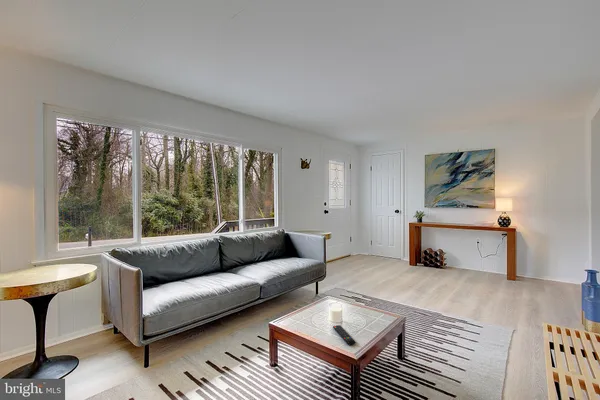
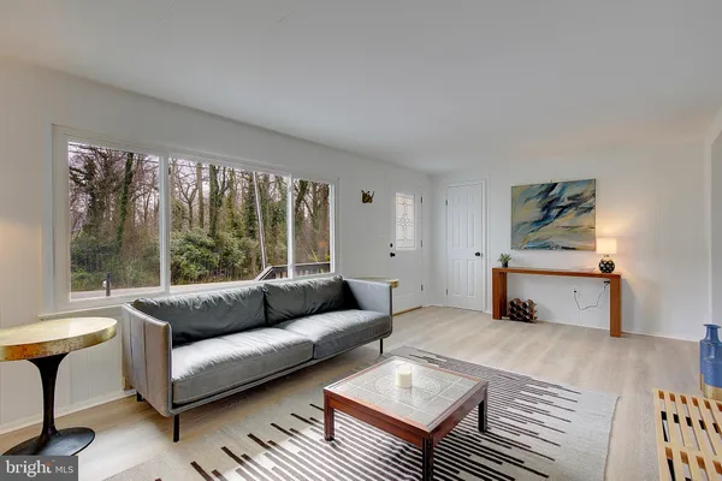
- remote control (343, 334)
